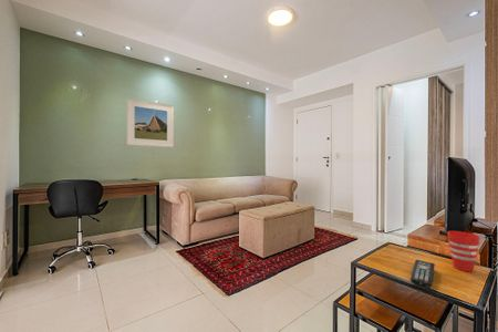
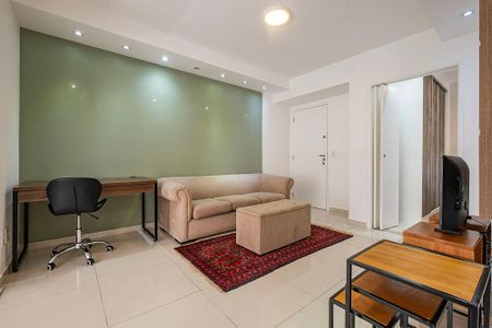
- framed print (151, 124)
- remote control (423, 271)
- cup (463, 251)
